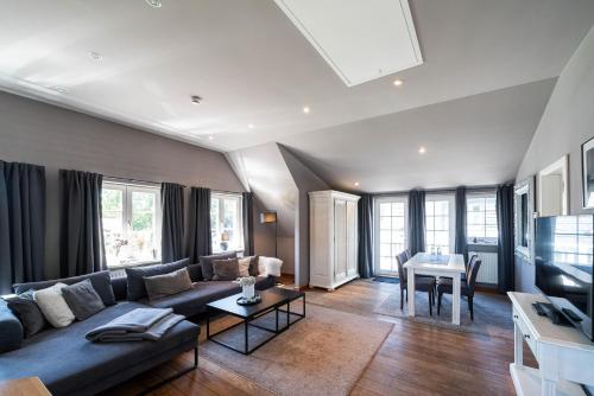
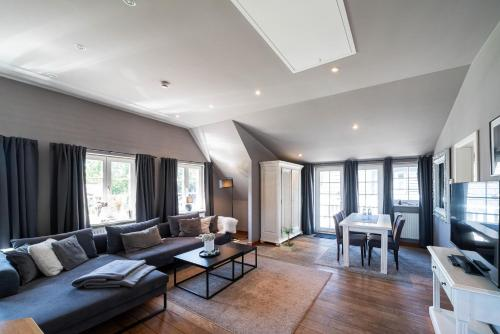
+ potted plant (288, 237)
